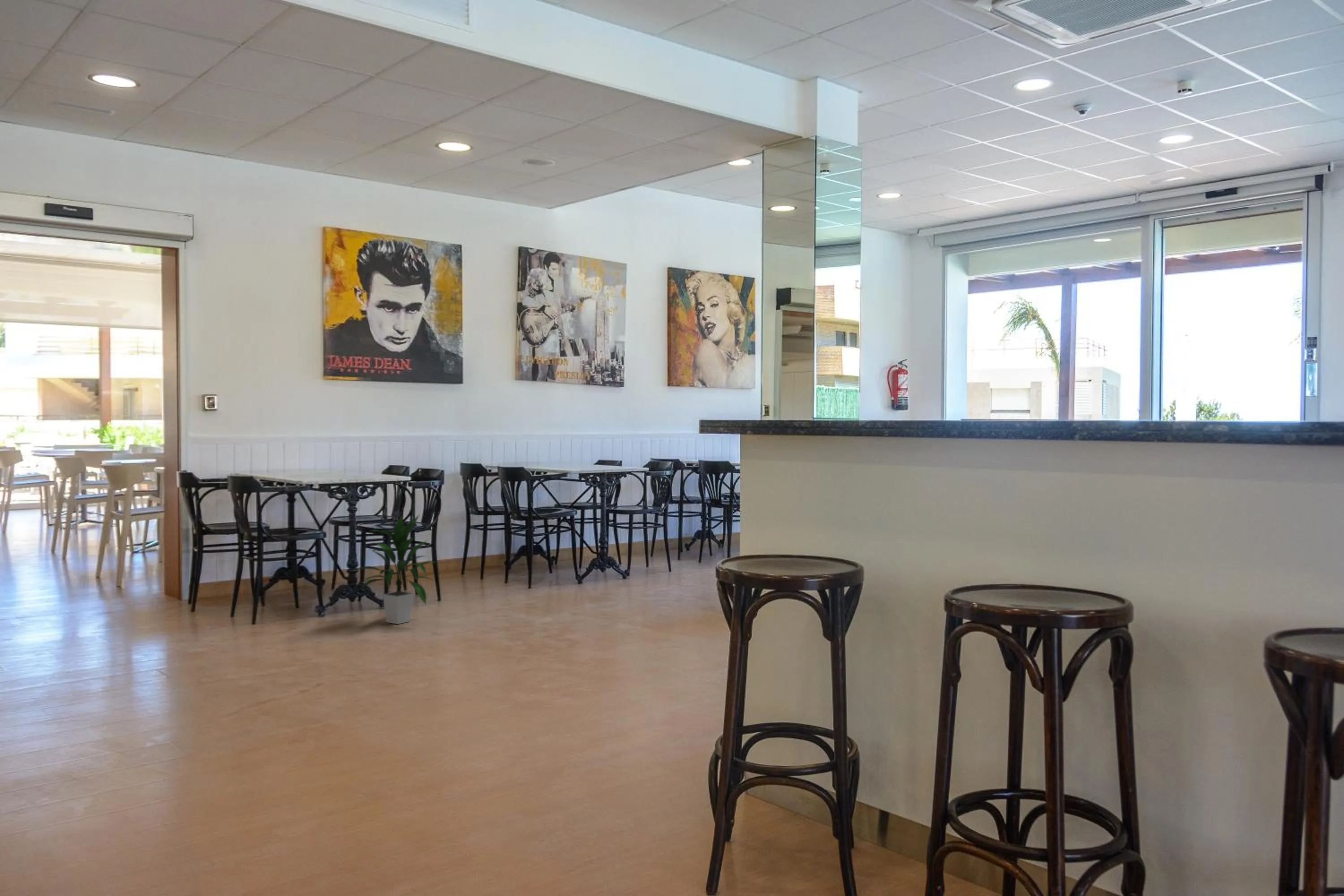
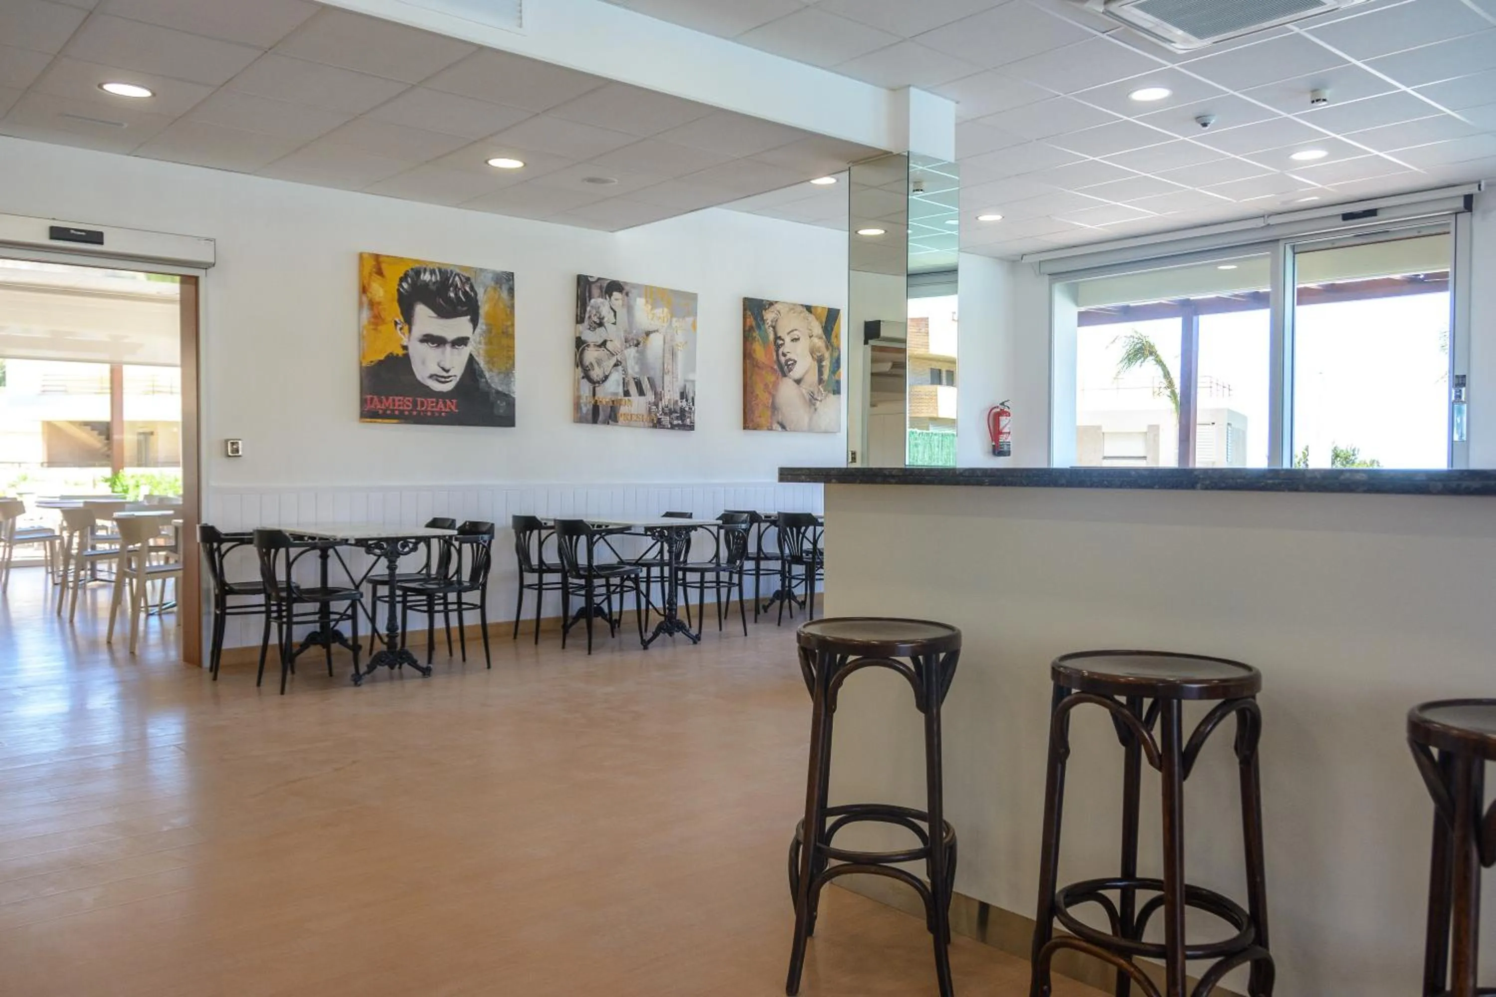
- indoor plant (399, 569)
